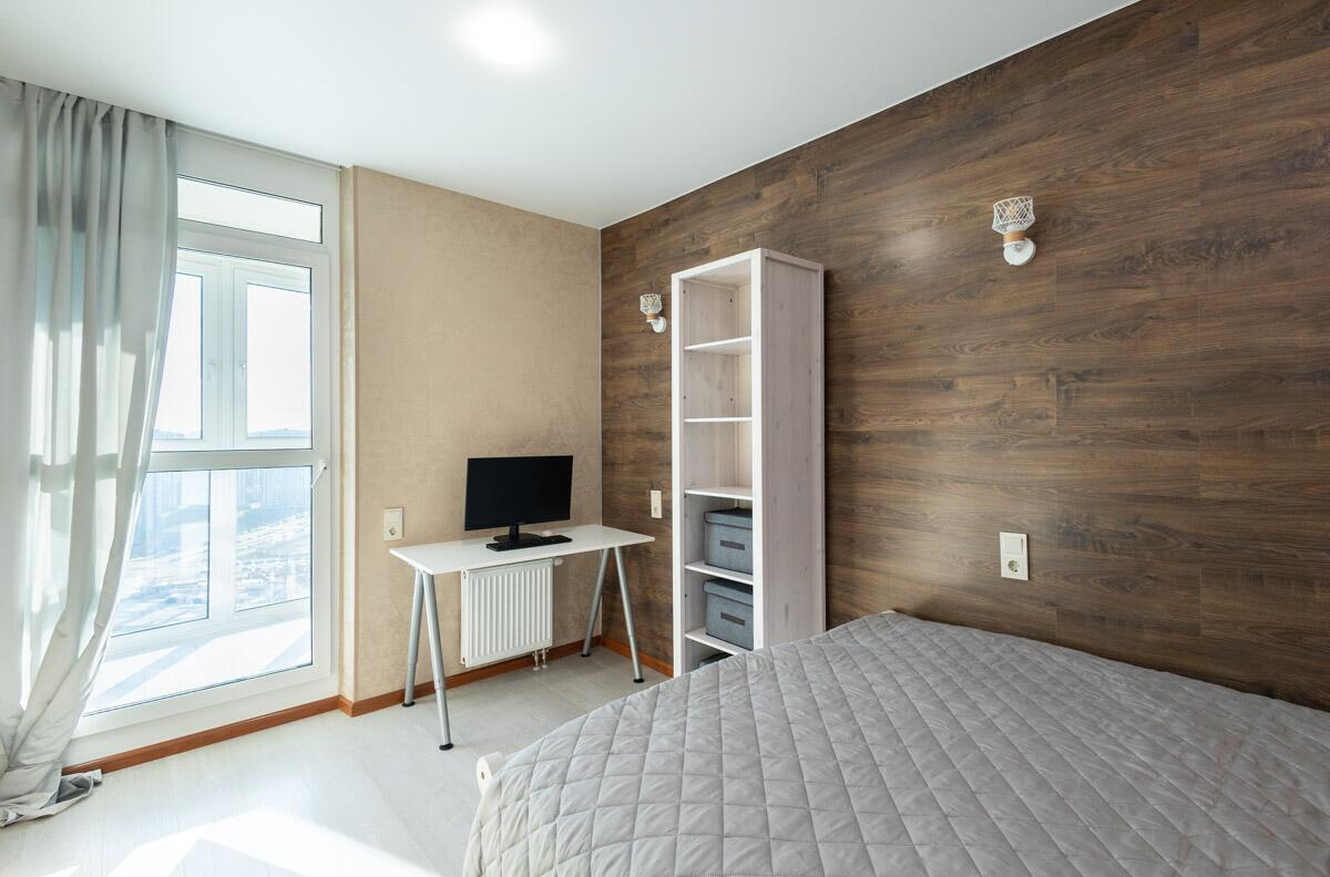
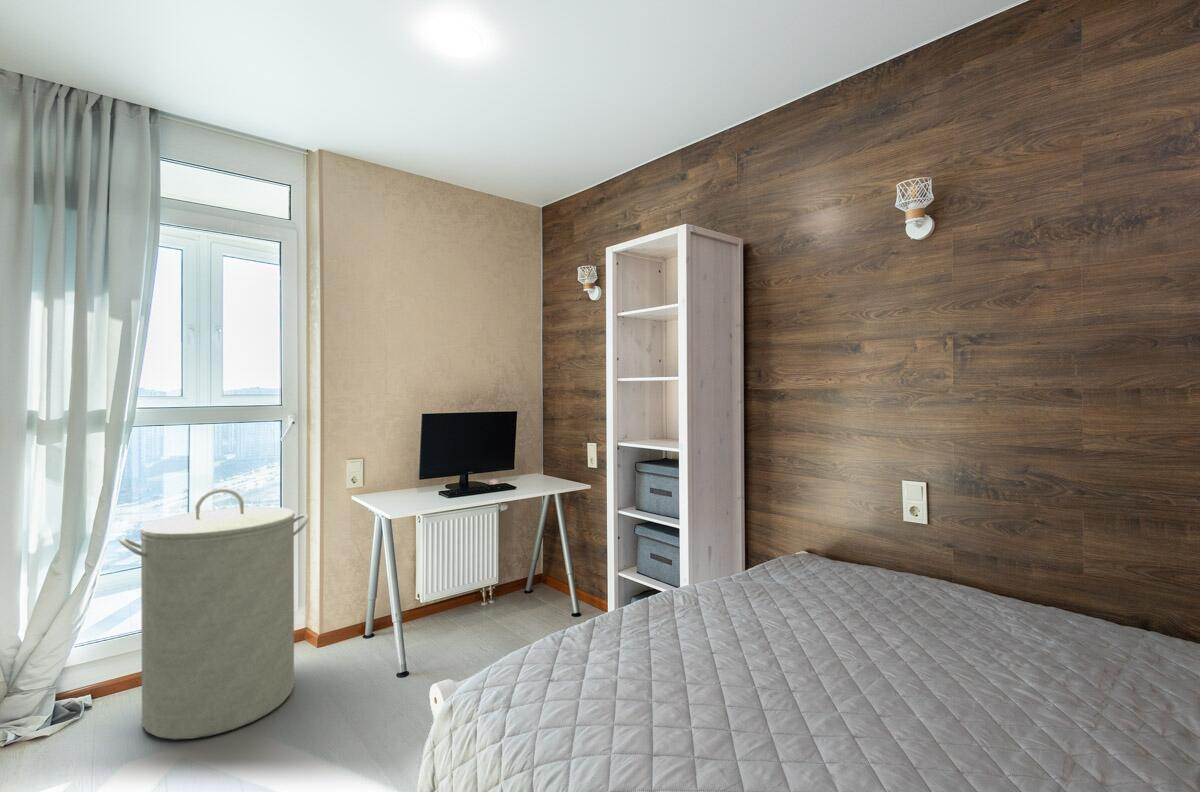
+ laundry hamper (222, 595)
